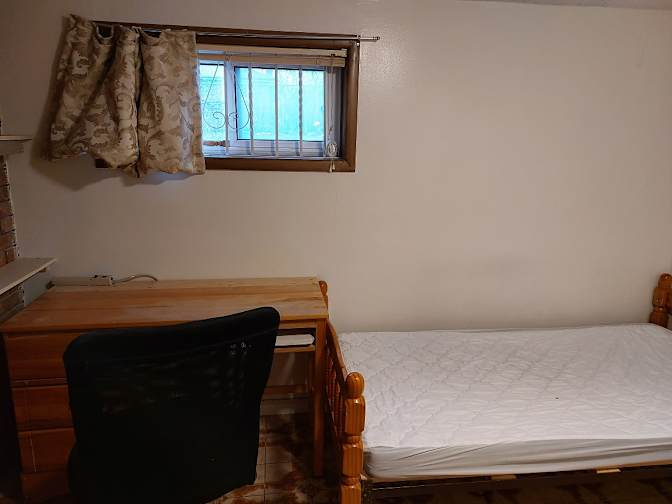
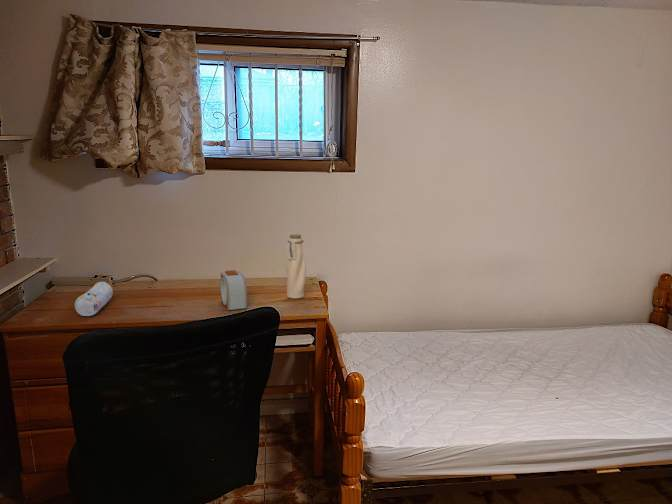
+ pencil case (94, 298)
+ water bottle (295, 266)
+ alarm clock (233, 288)
